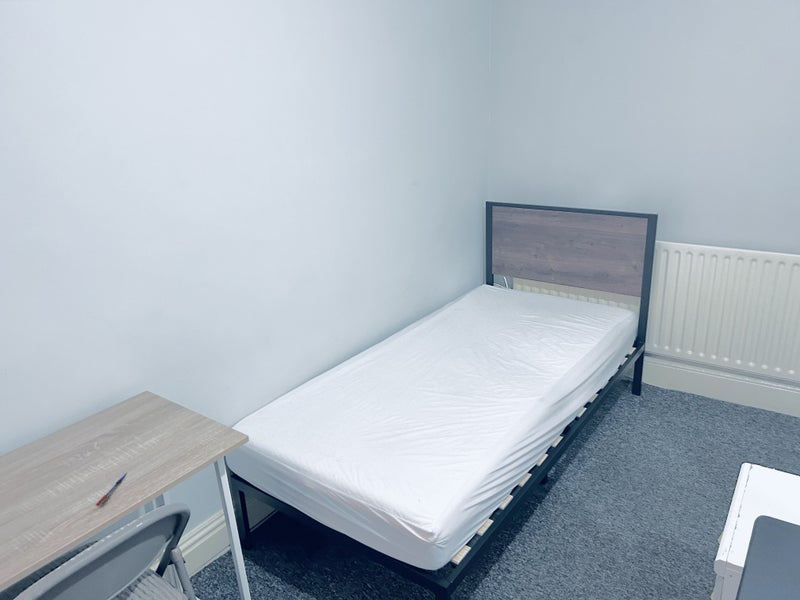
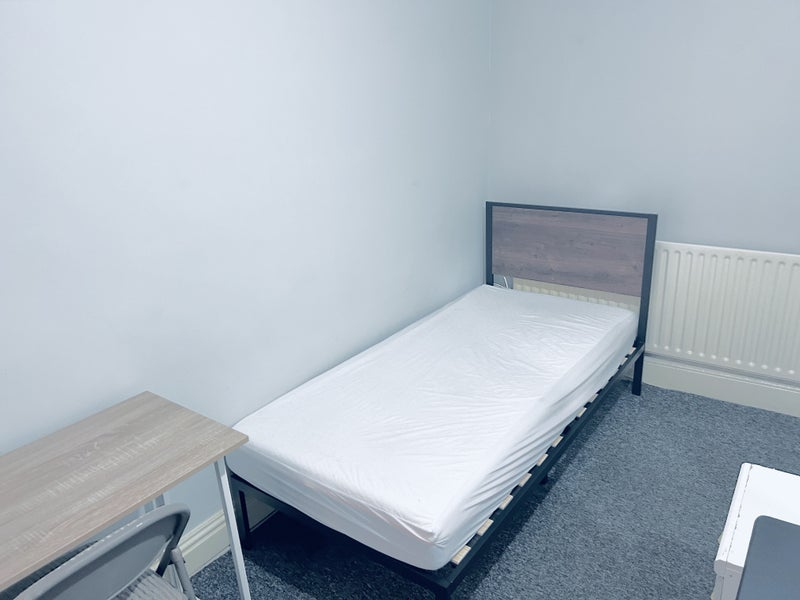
- pen (113, 487)
